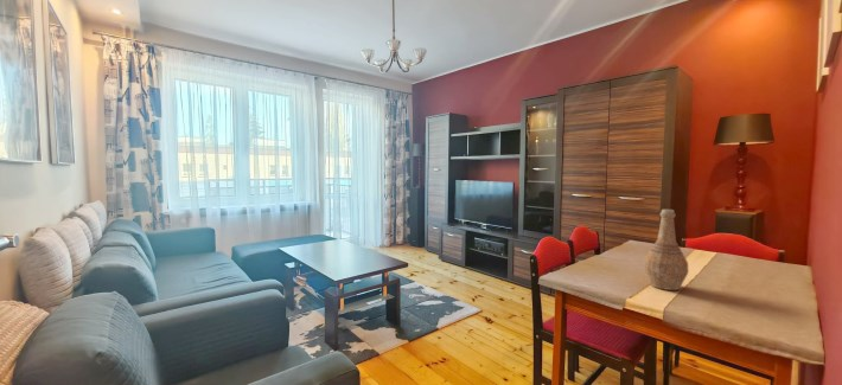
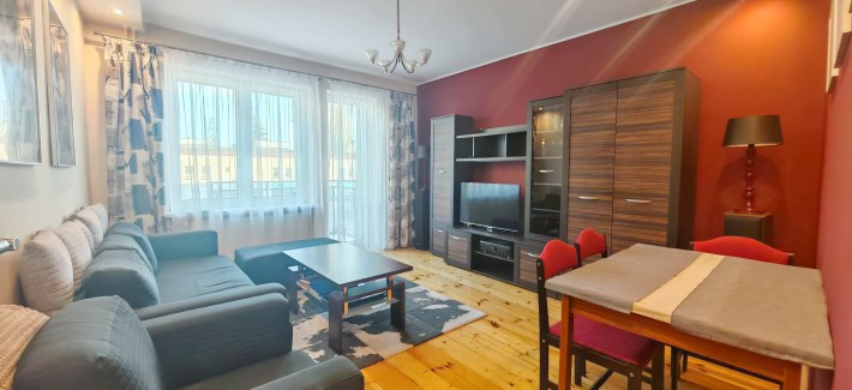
- vase (665, 248)
